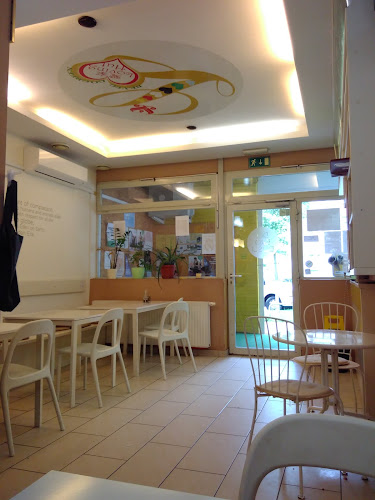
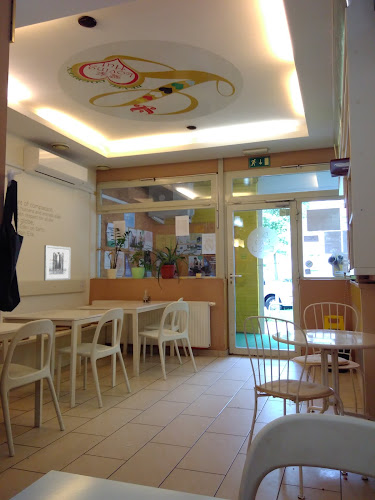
+ wall art (58, 263)
